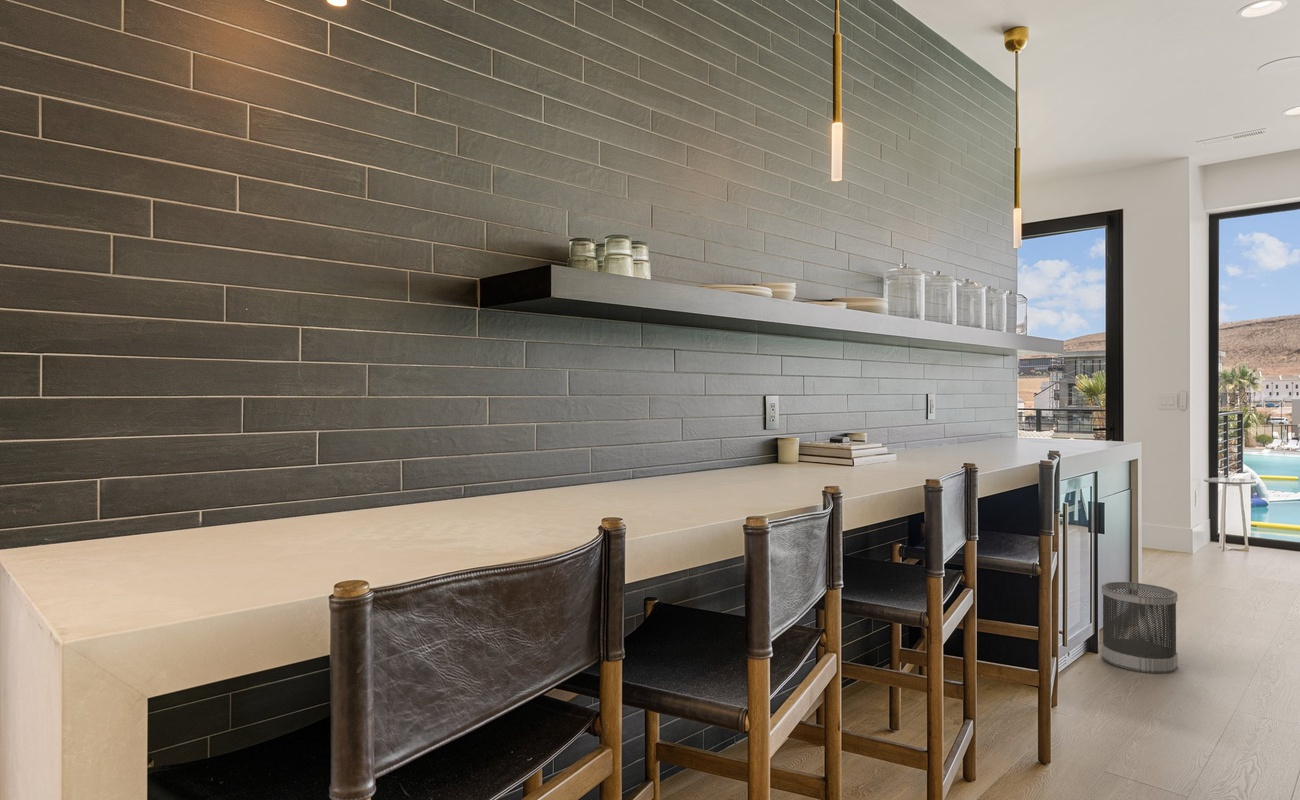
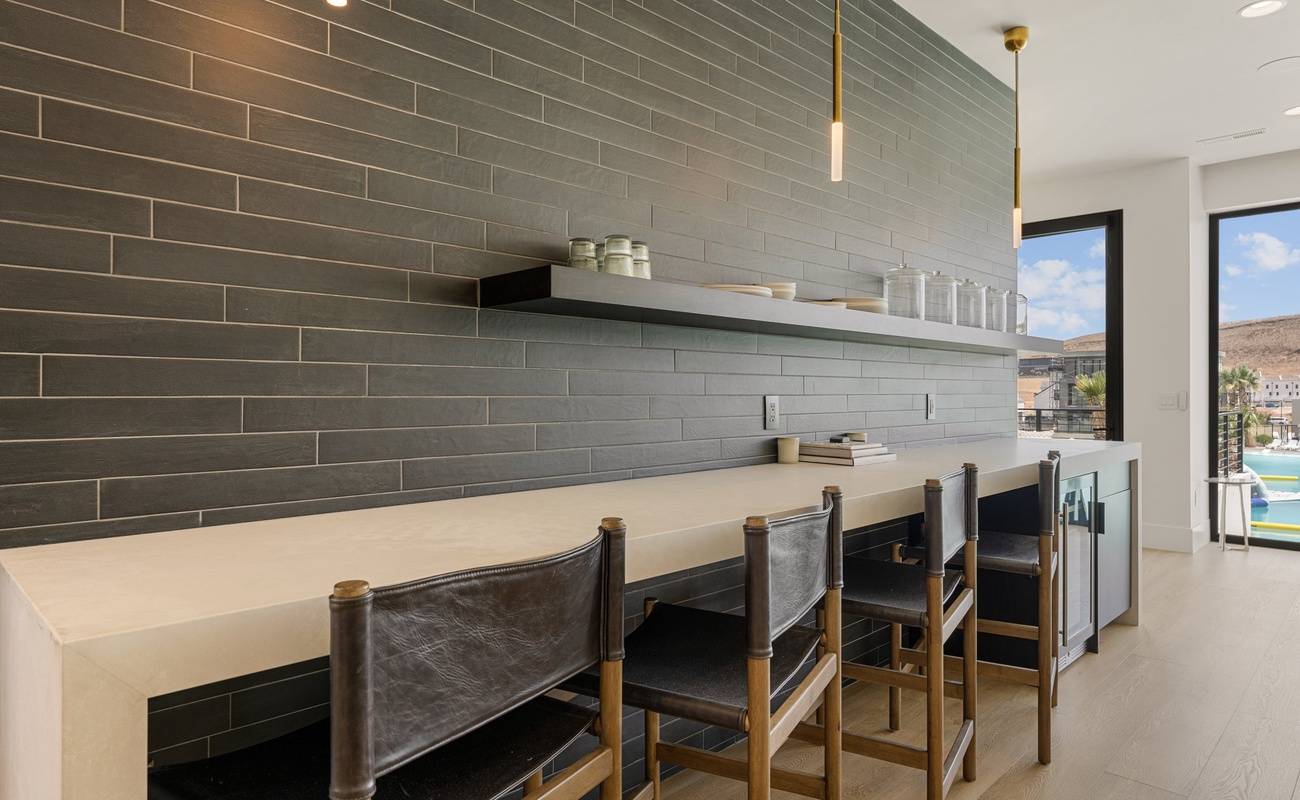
- wastebasket (1138, 625)
